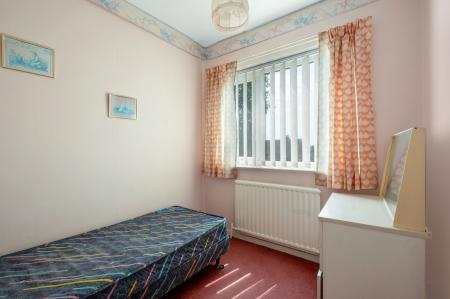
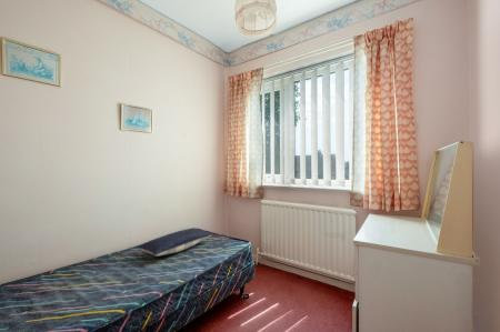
+ pillow (177, 240)
